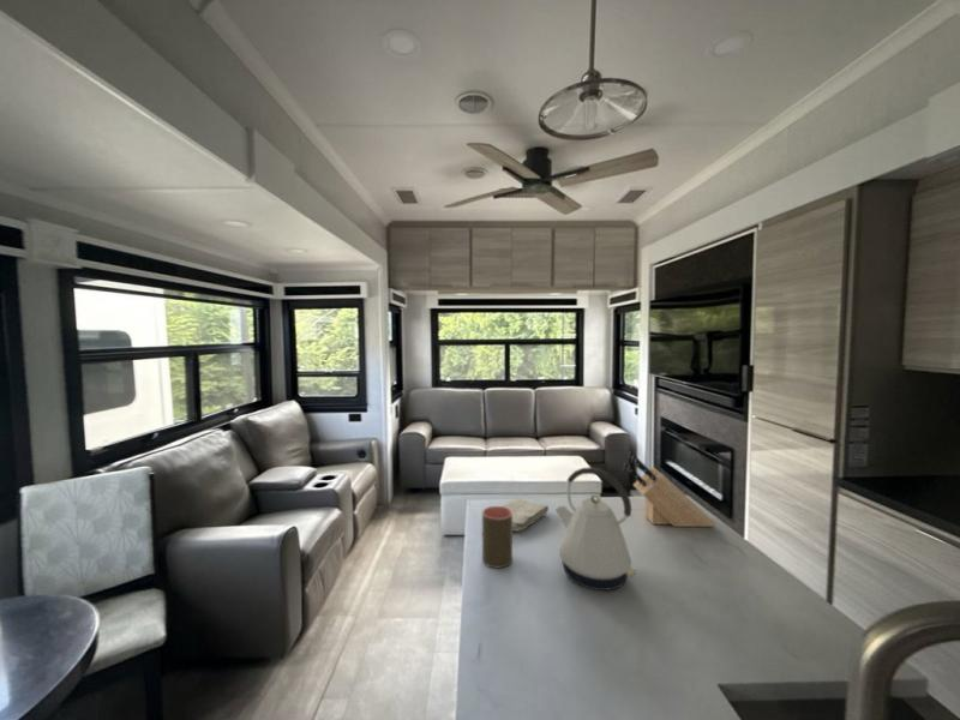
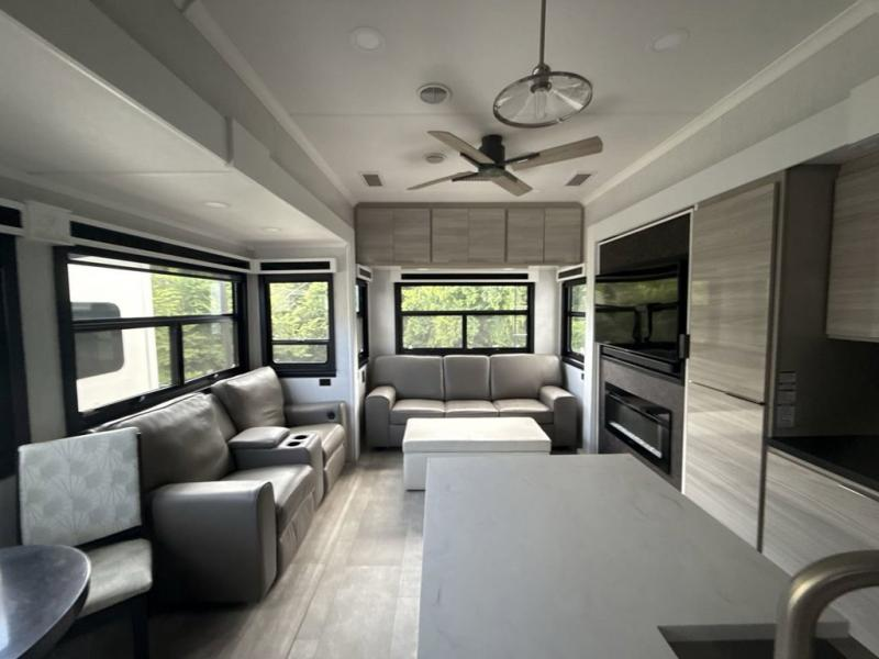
- kettle (592, 521)
- knife block (667, 487)
- washcloth (517, 512)
- cup (497, 535)
